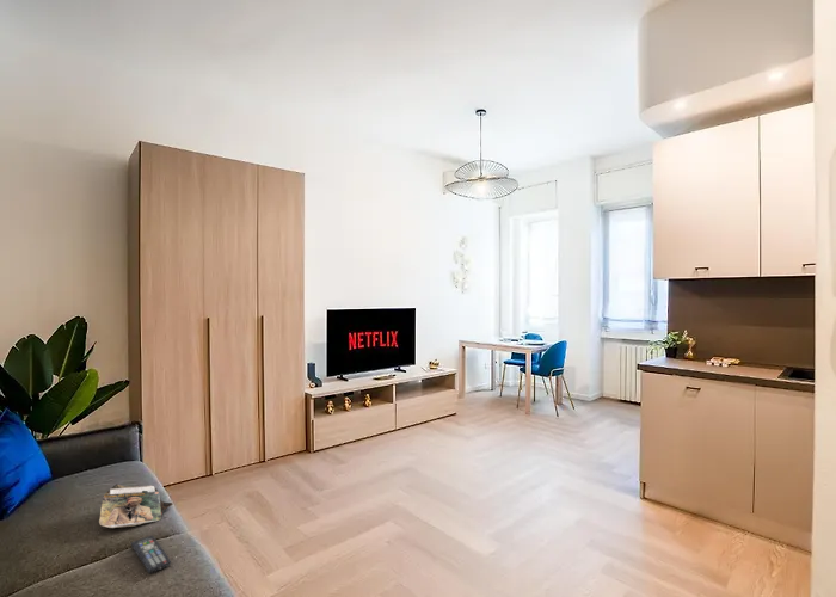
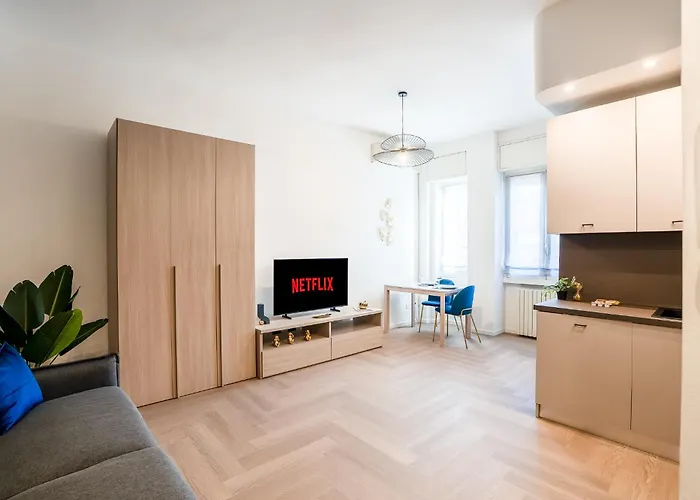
- magazine (134, 501)
- remote control (149, 553)
